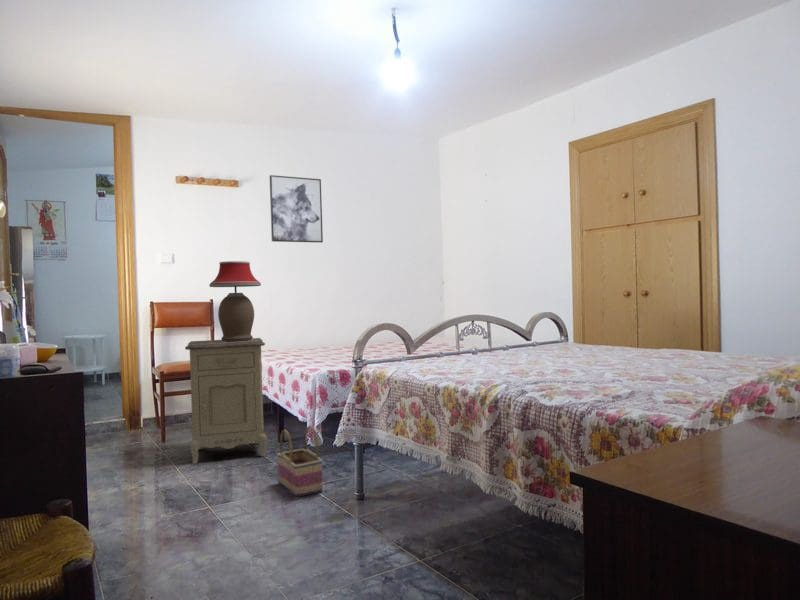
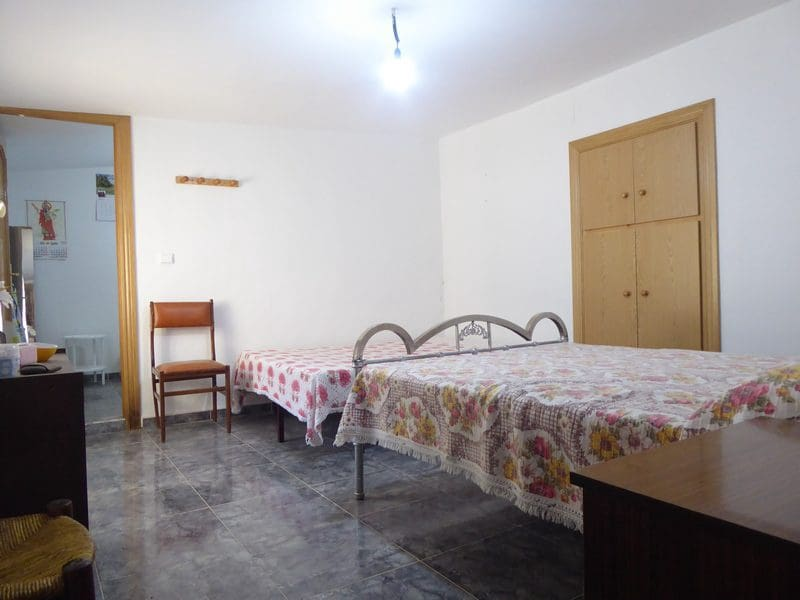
- basket (299, 457)
- nightstand (227, 397)
- table lamp (236, 301)
- wall art (296, 209)
